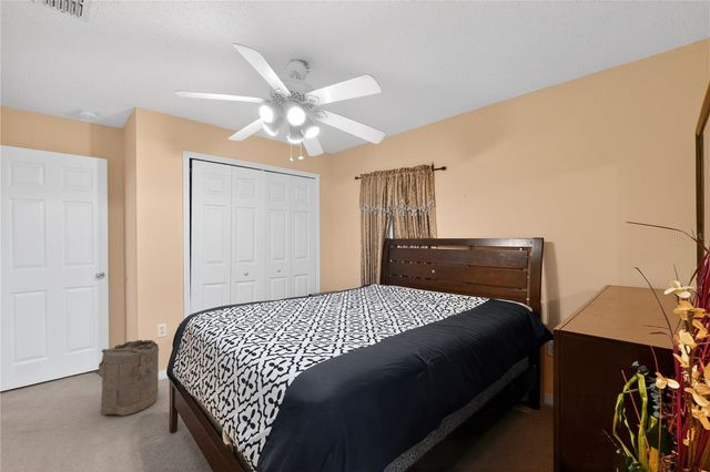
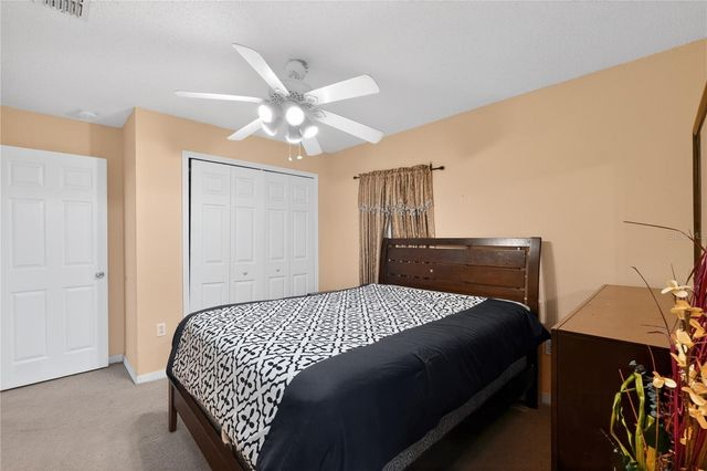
- laundry hamper (131, 373)
